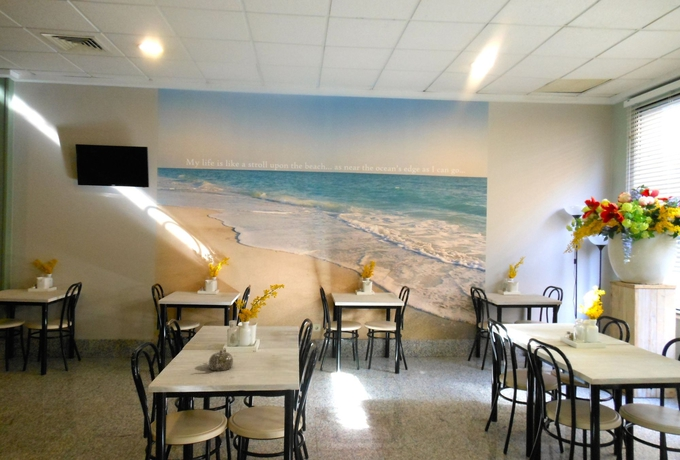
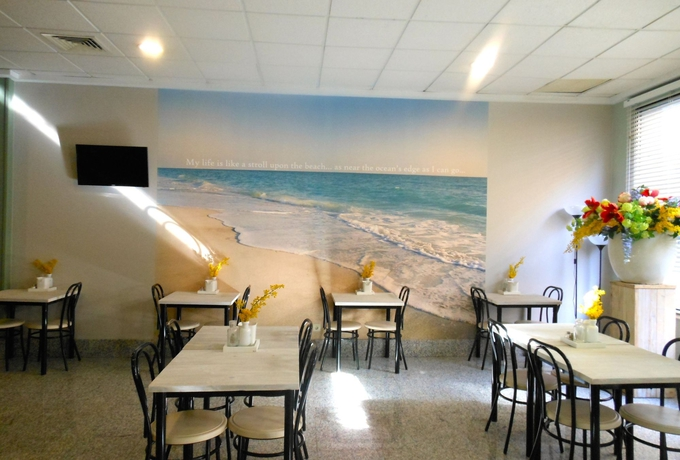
- teapot (220, 359)
